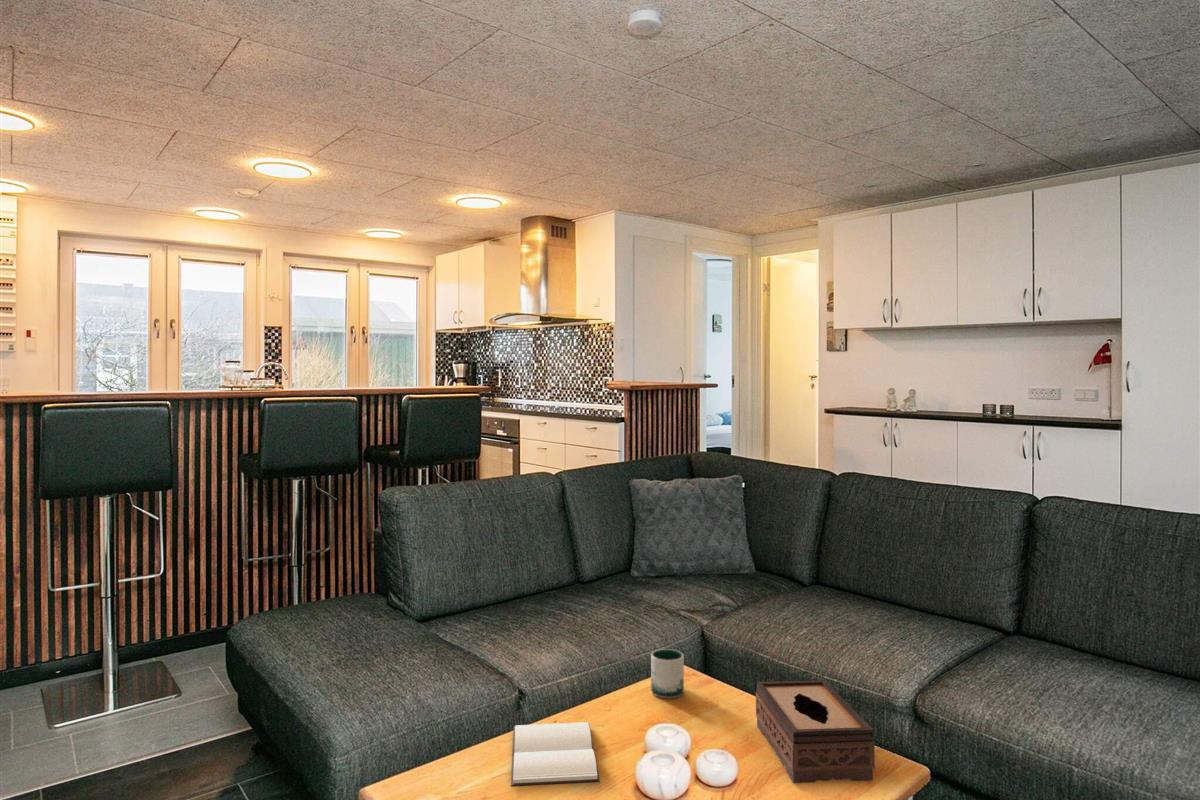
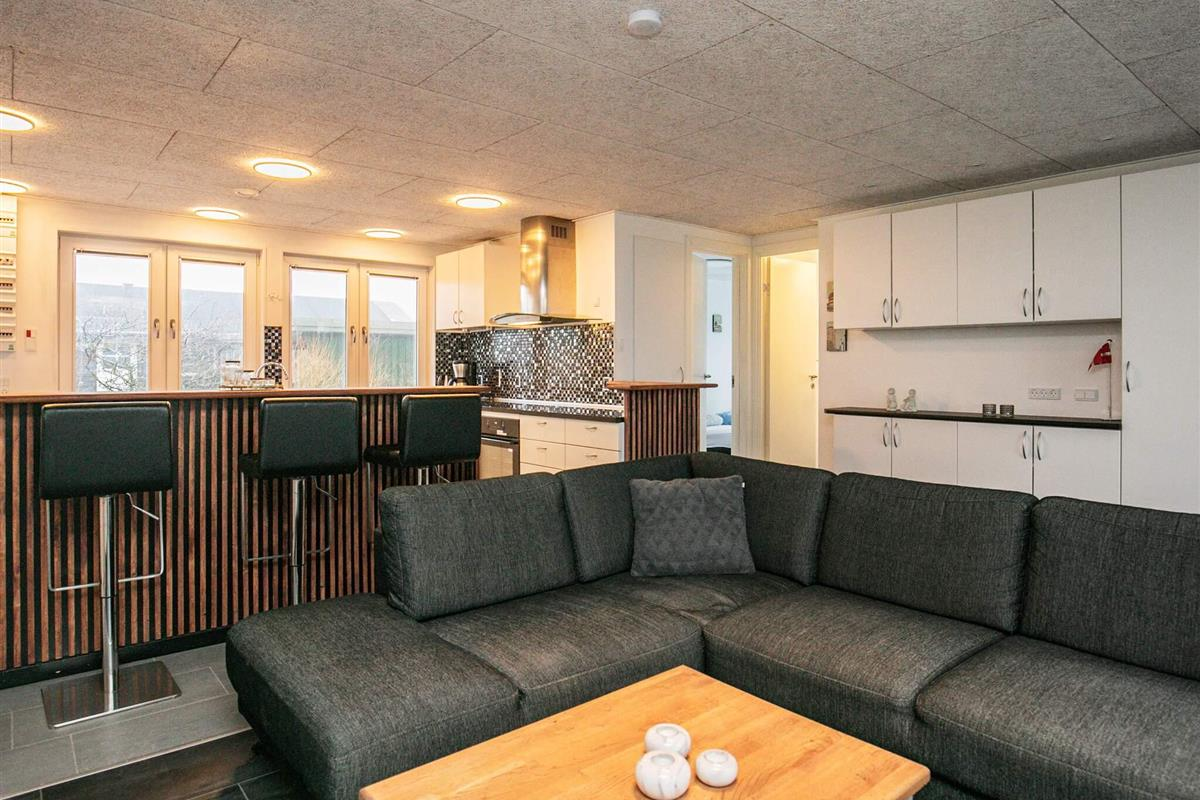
- mug (666, 670)
- book (553, 750)
- tissue box (810, 727)
